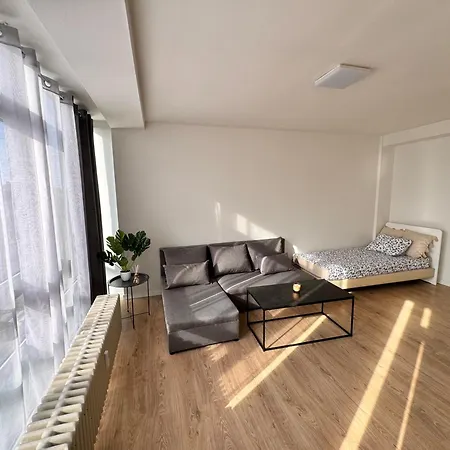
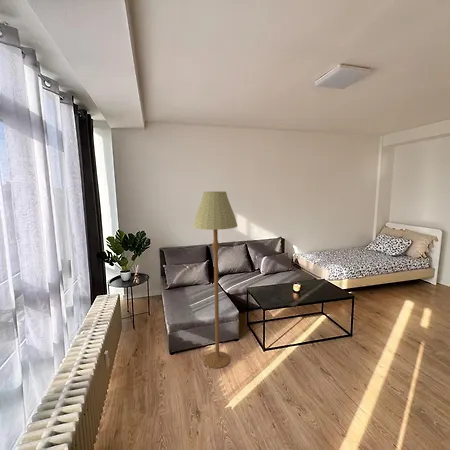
+ floor lamp (216, 279)
